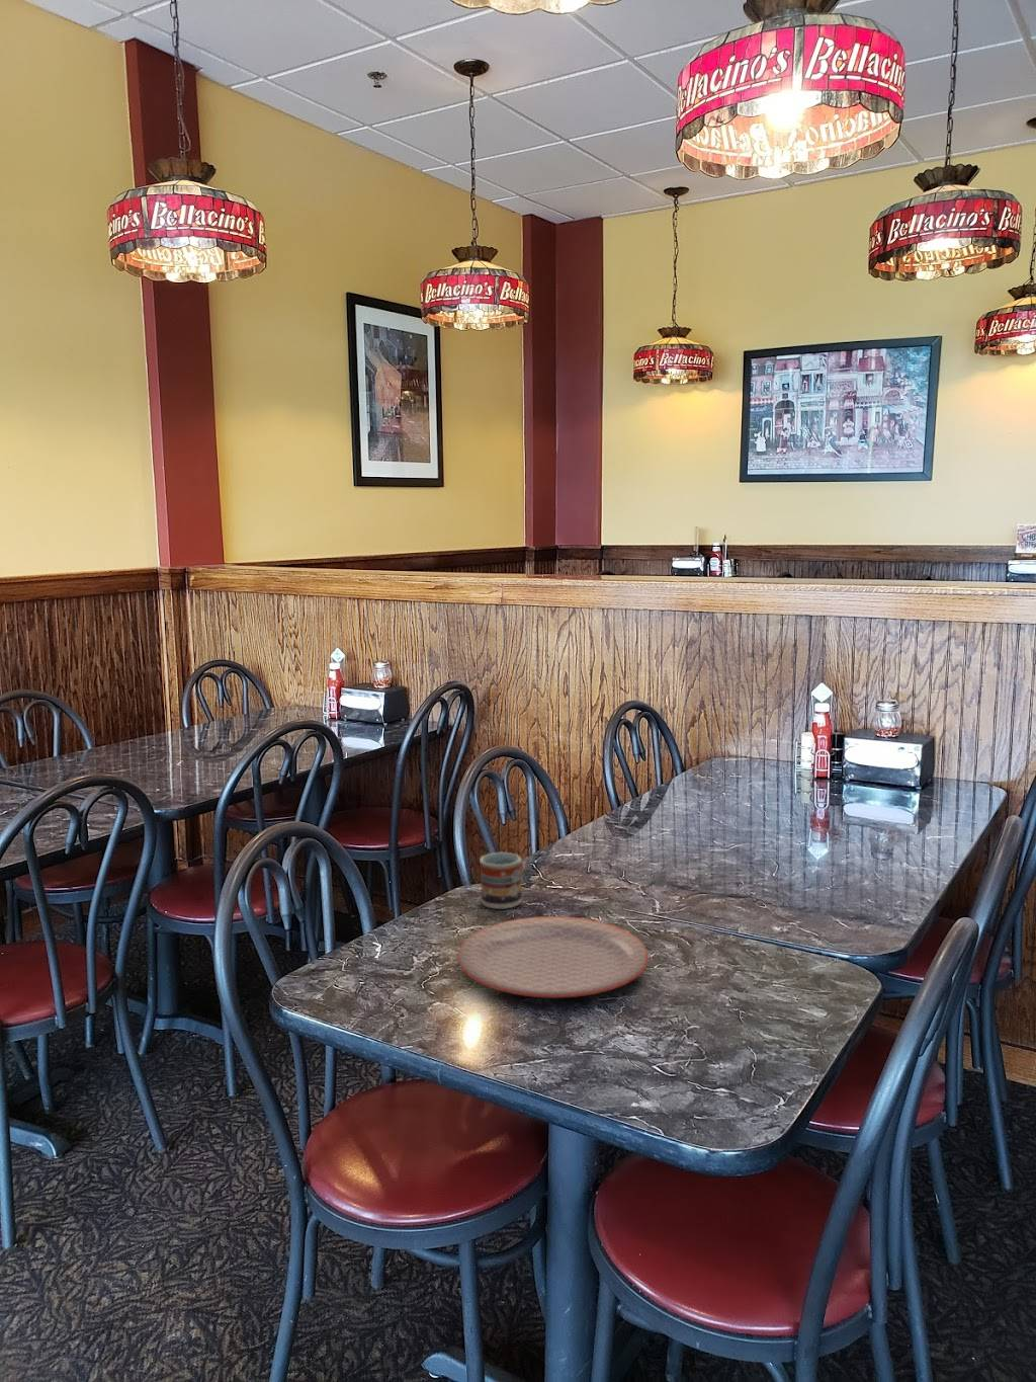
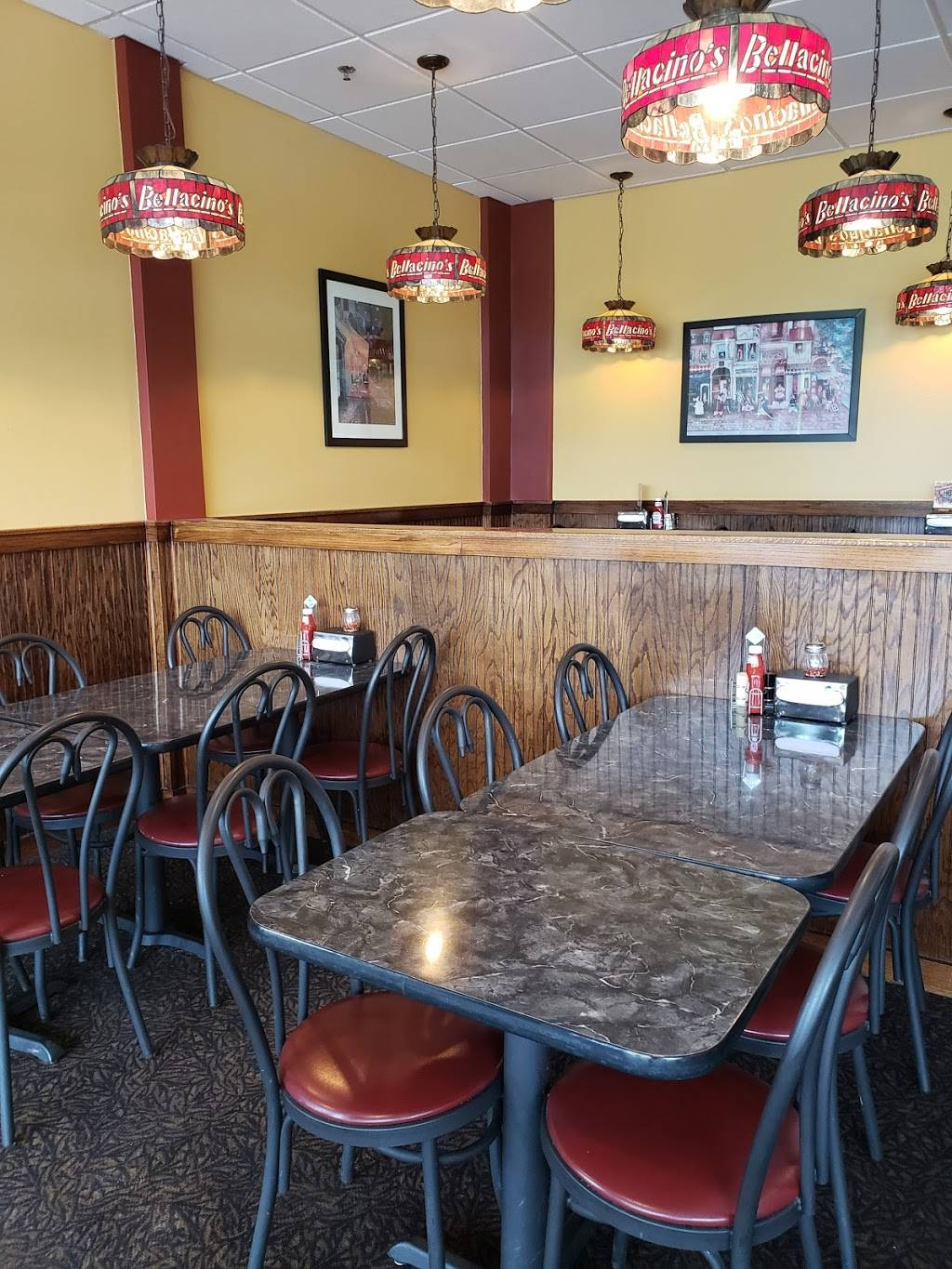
- plate (553, 958)
- cup (505, 878)
